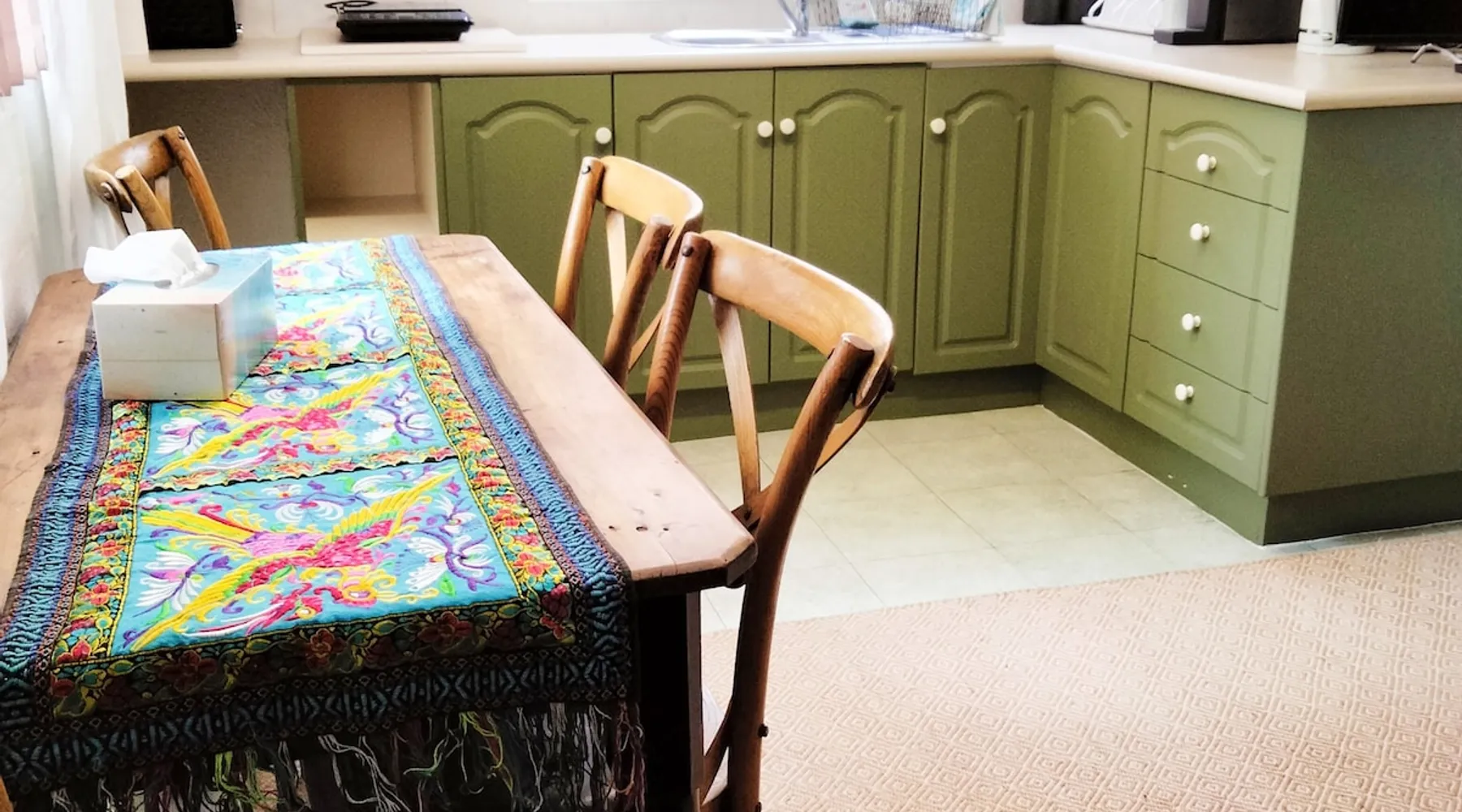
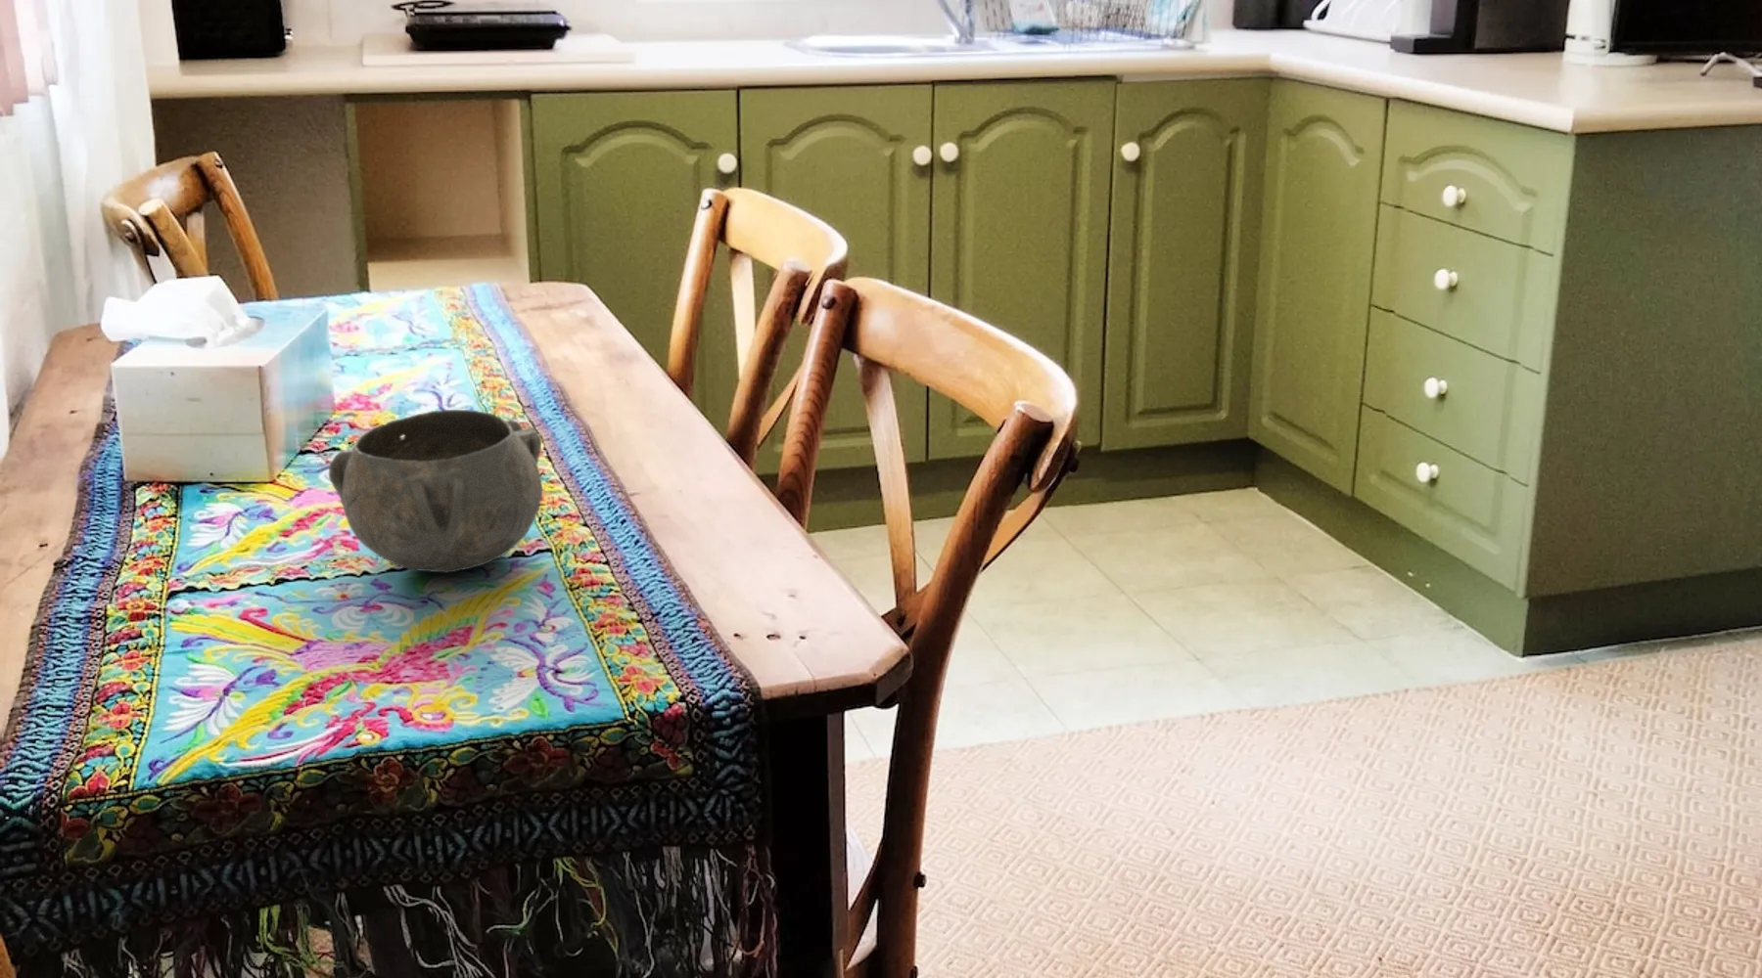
+ decorative bowl (446, 490)
